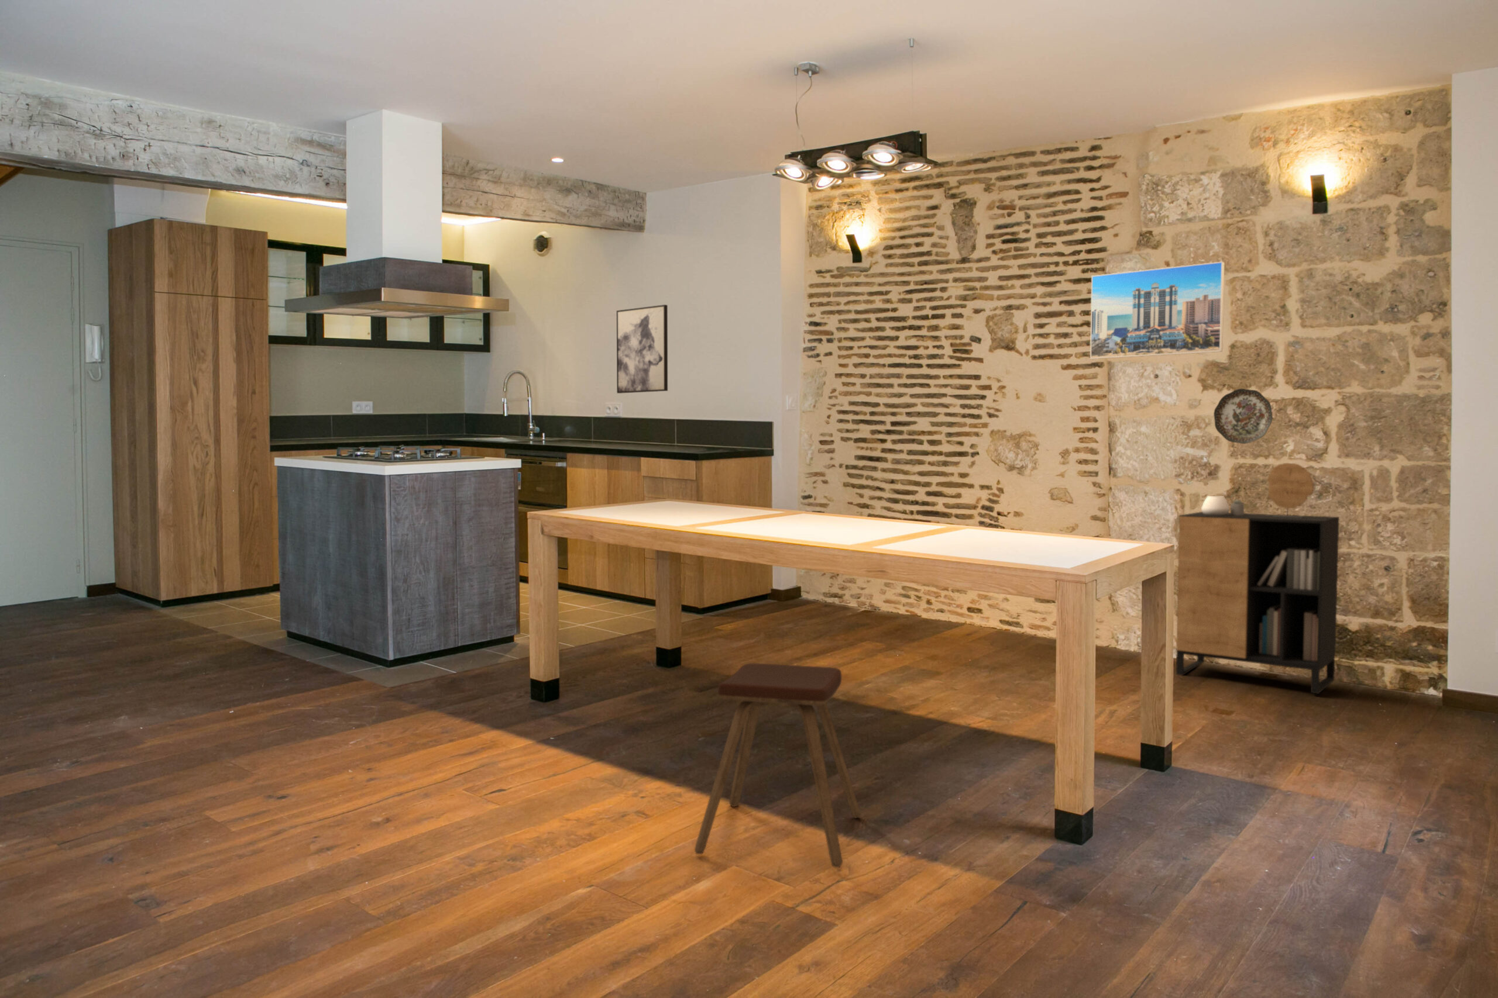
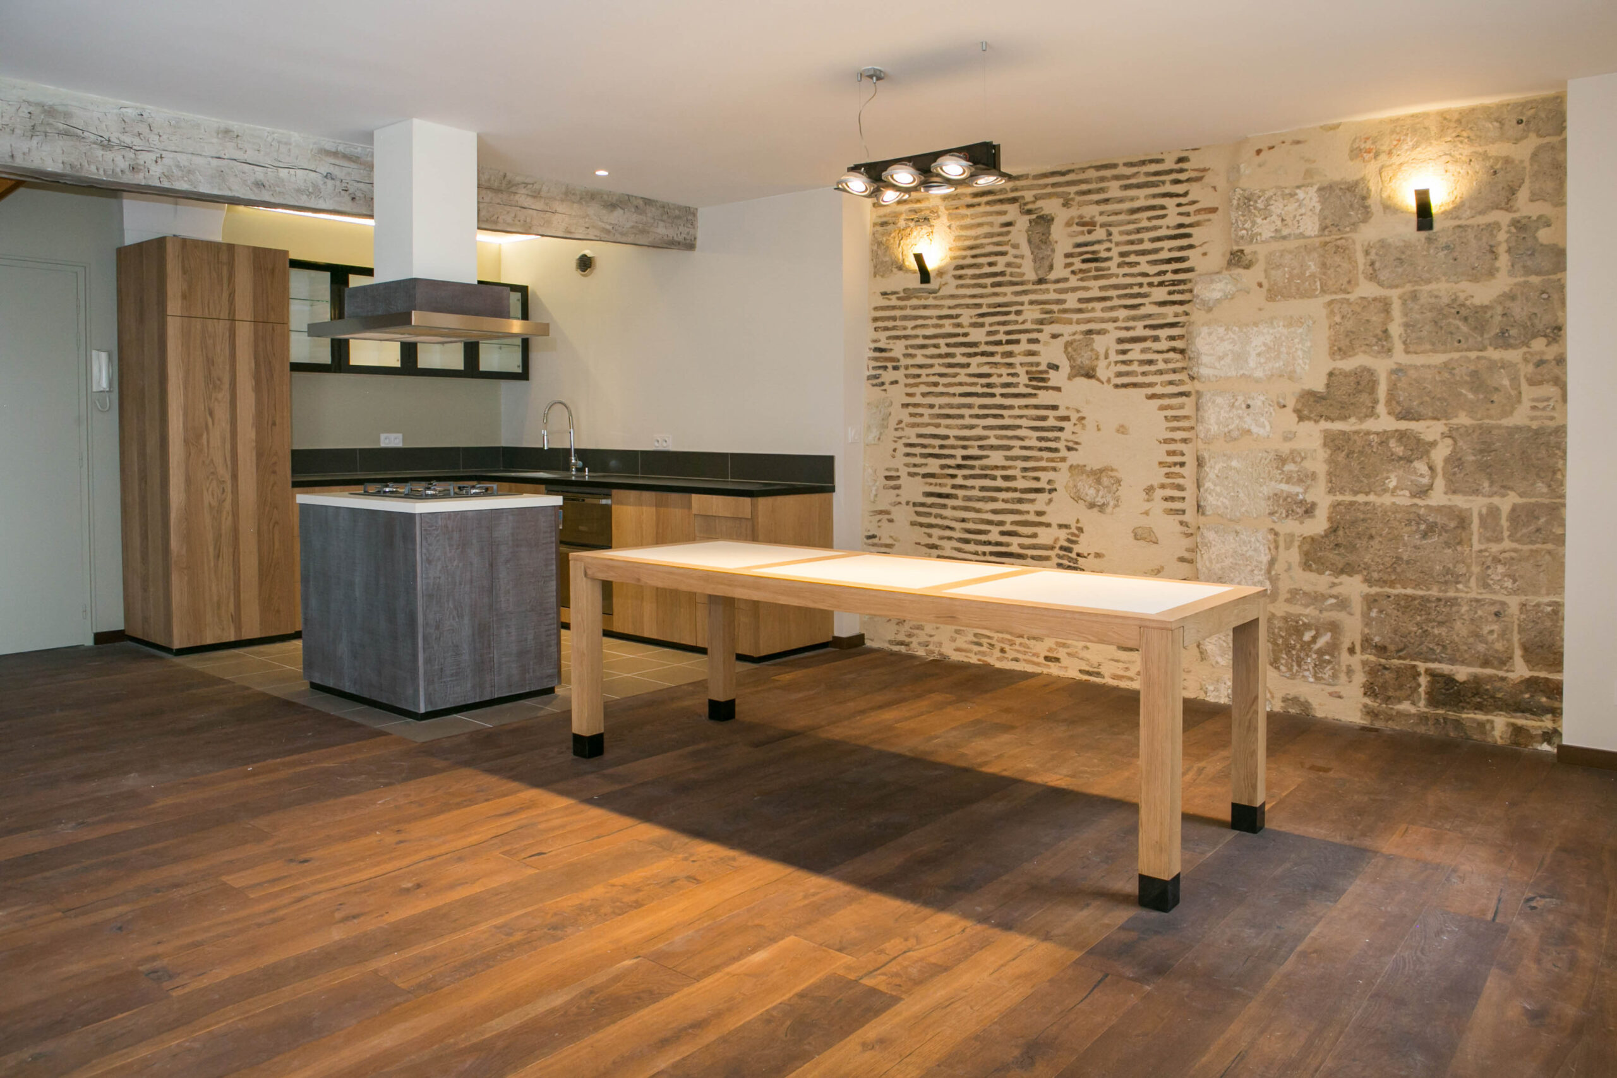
- decorative plate (1243, 415)
- cabinet (1256, 570)
- music stool (808, 749)
- wall art (641, 350)
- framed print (1155, 312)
